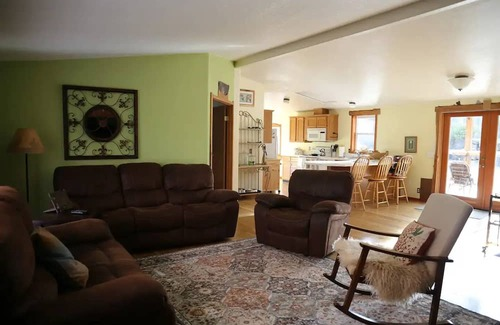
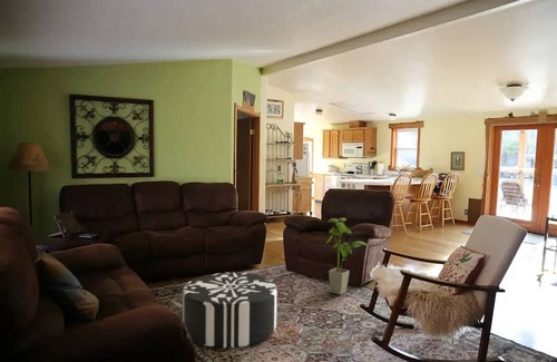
+ pouf (229, 306)
+ house plant (343, 256)
